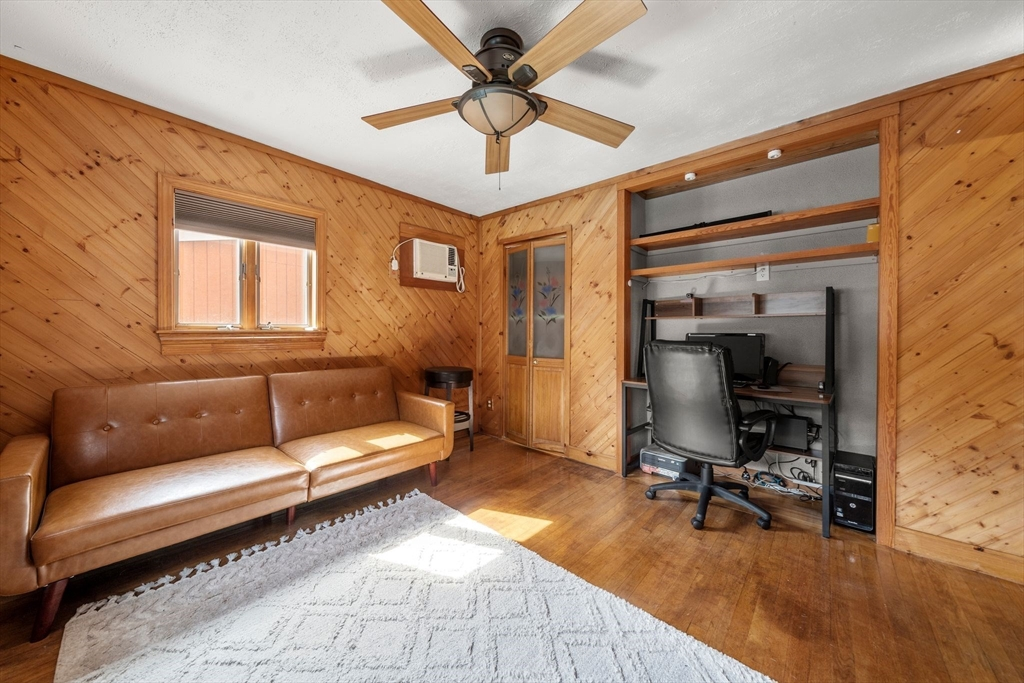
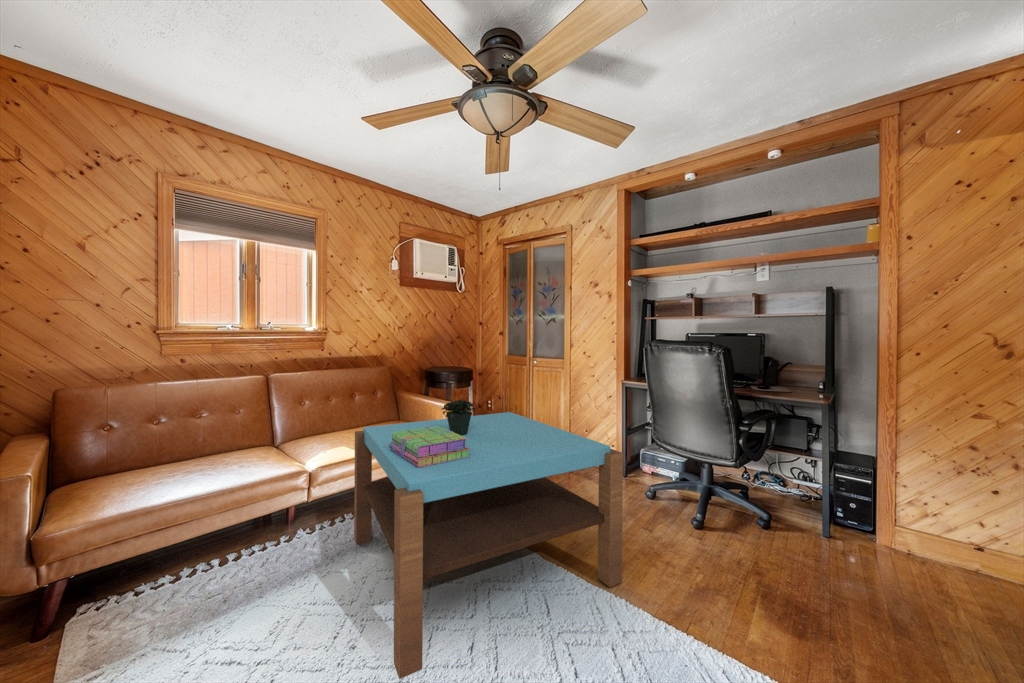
+ stack of books (428, 443)
+ potted plant (459, 402)
+ coffee table (475, 497)
